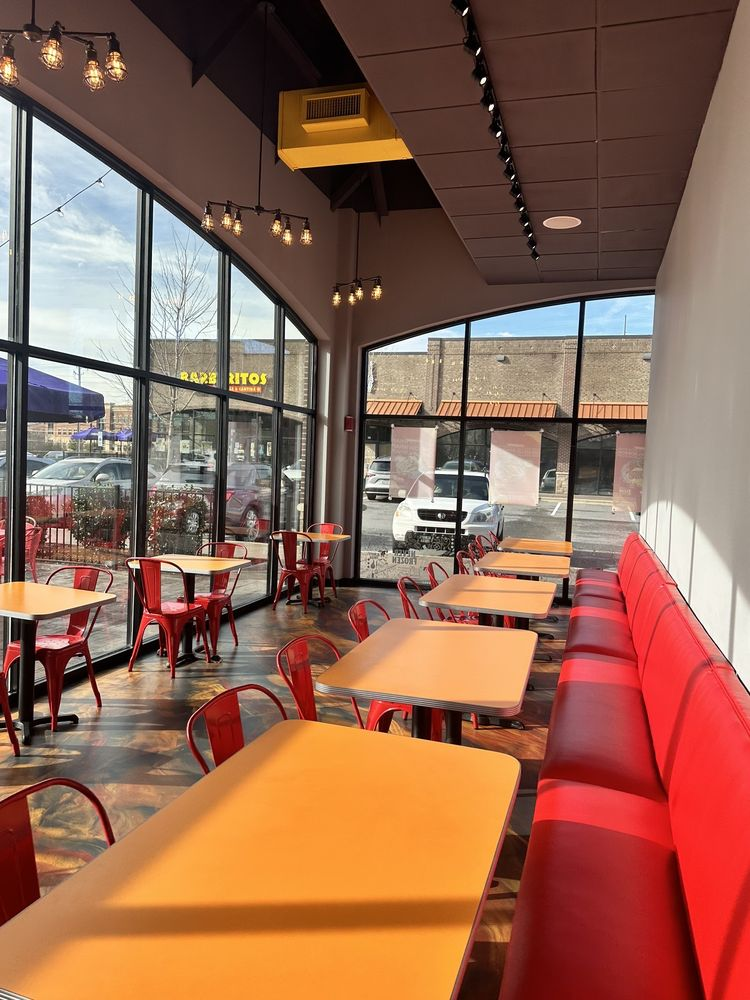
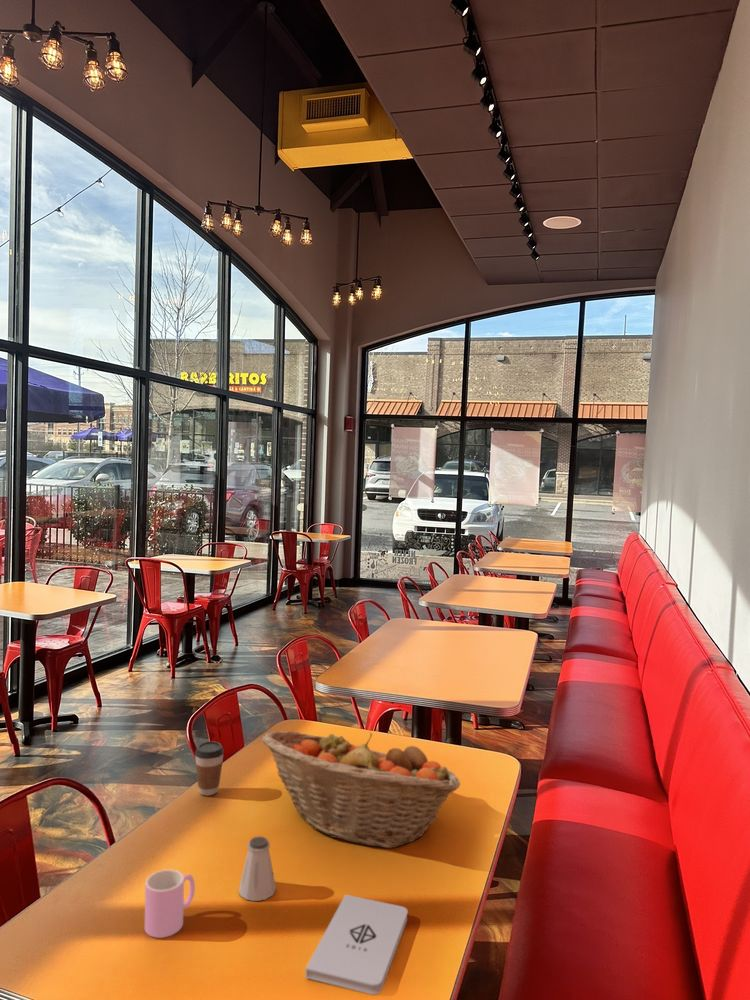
+ coffee cup (209, 769)
+ notepad (360, 940)
+ fruit basket (358, 774)
+ cup (171, 898)
+ saltshaker (258, 865)
